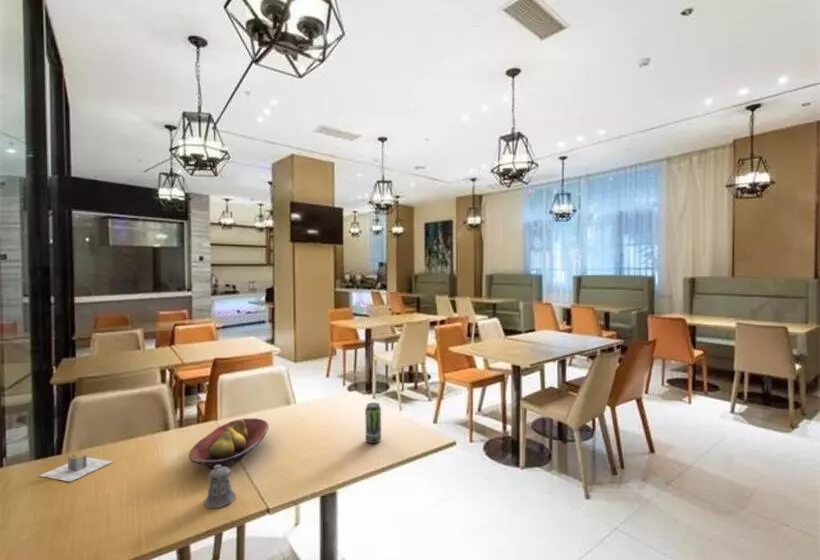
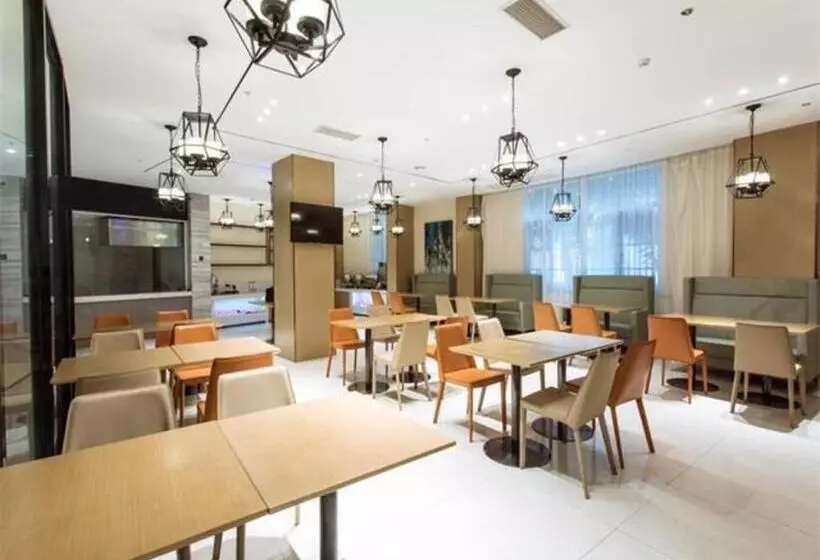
- pepper shaker (220, 485)
- napkin holder (77, 461)
- beverage can (373, 422)
- fruit bowl (232, 439)
